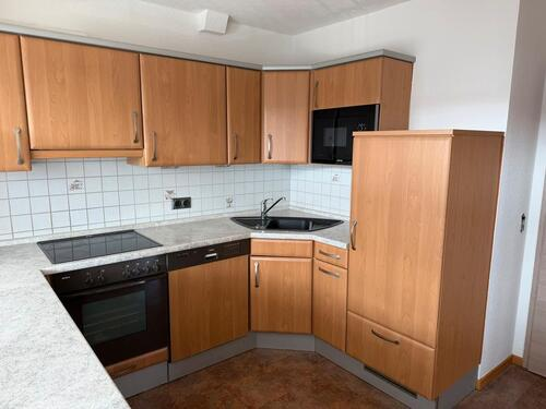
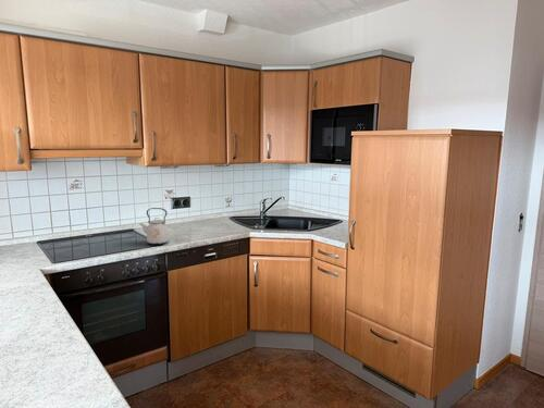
+ kettle (152, 225)
